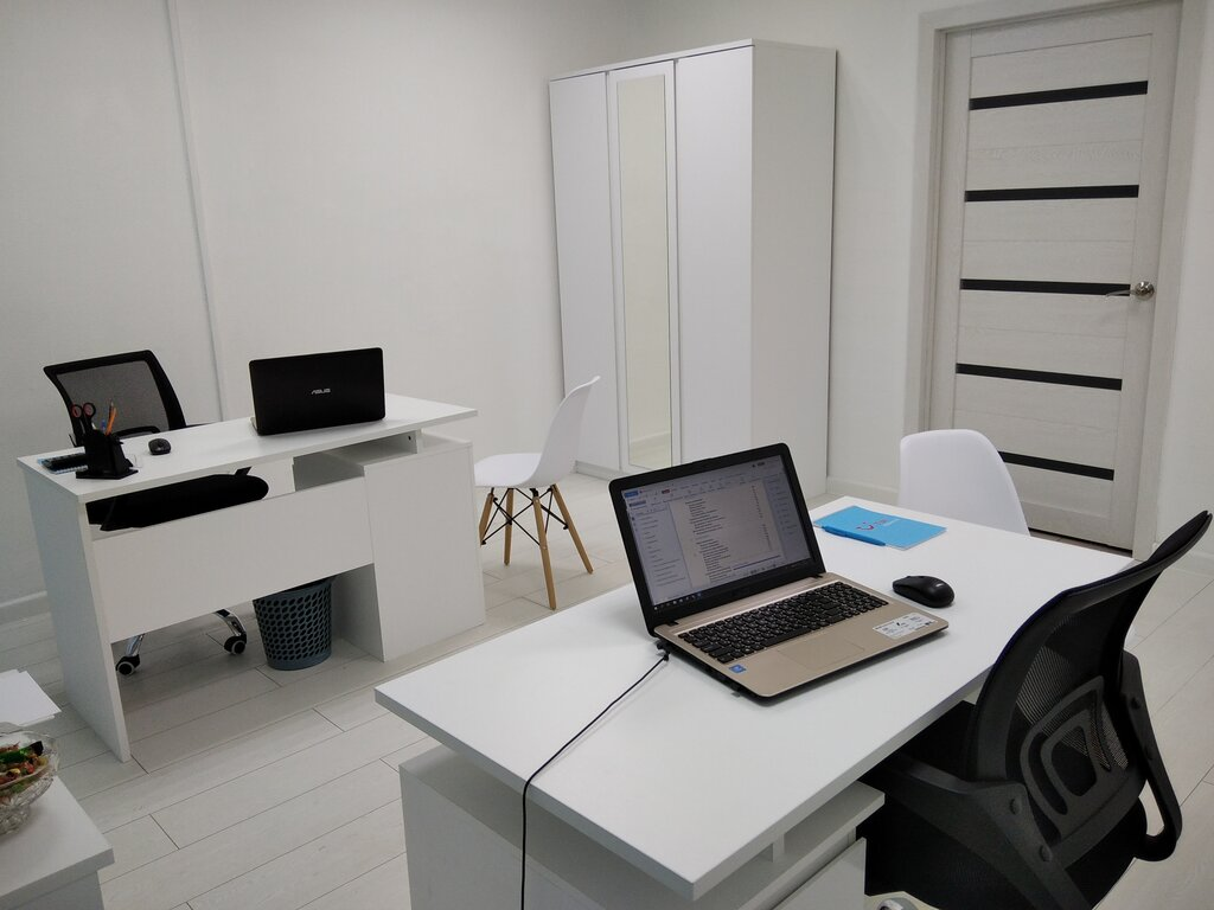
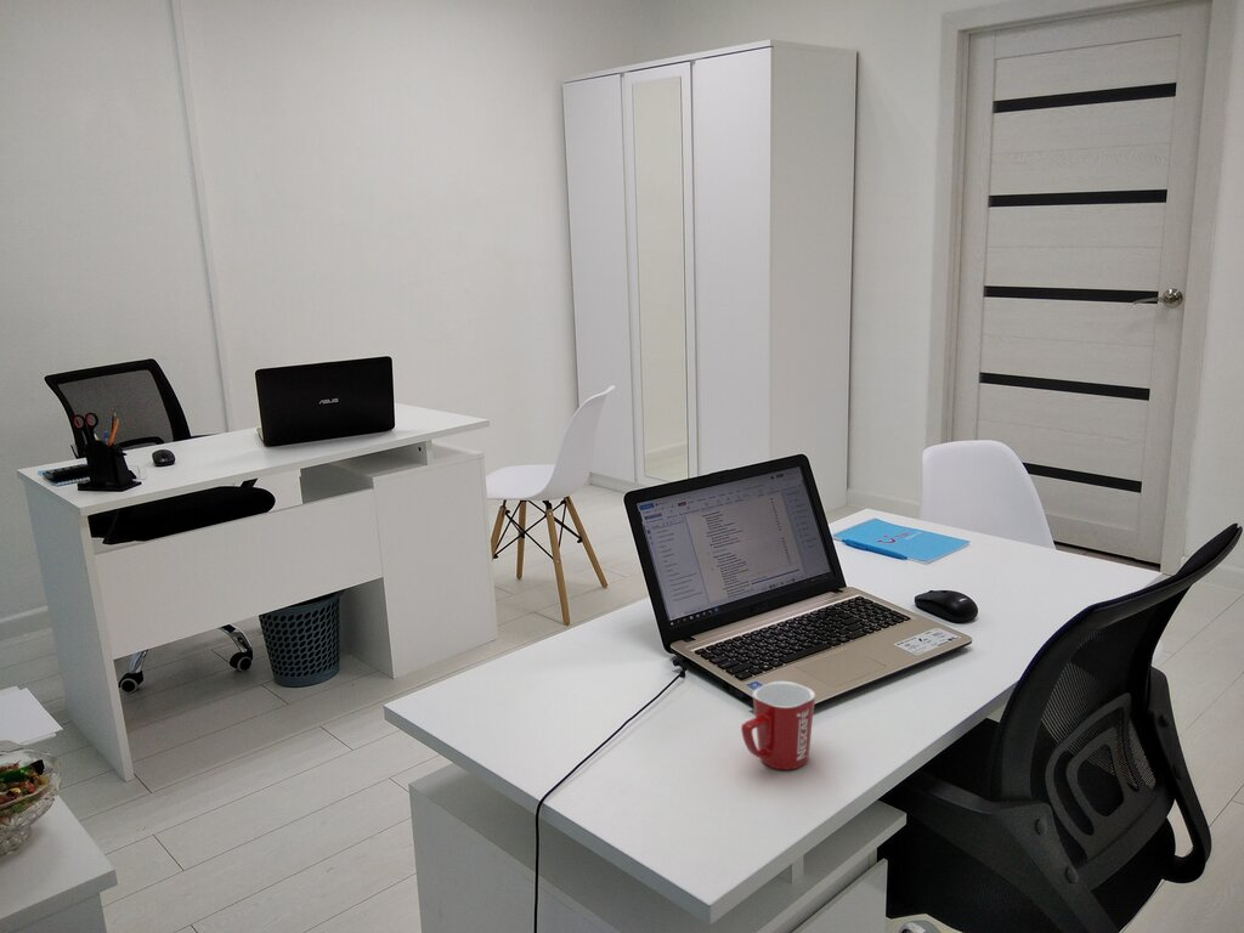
+ mug (774, 730)
